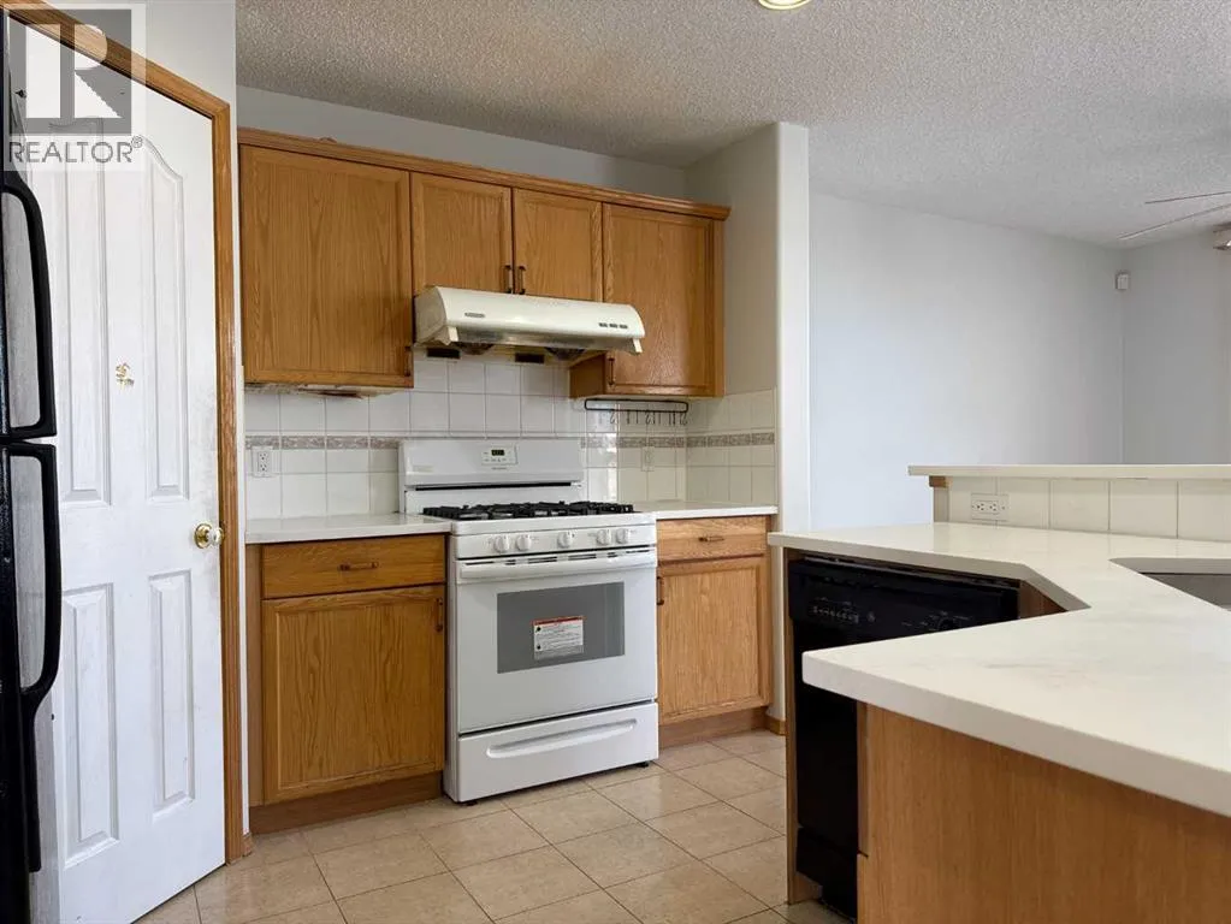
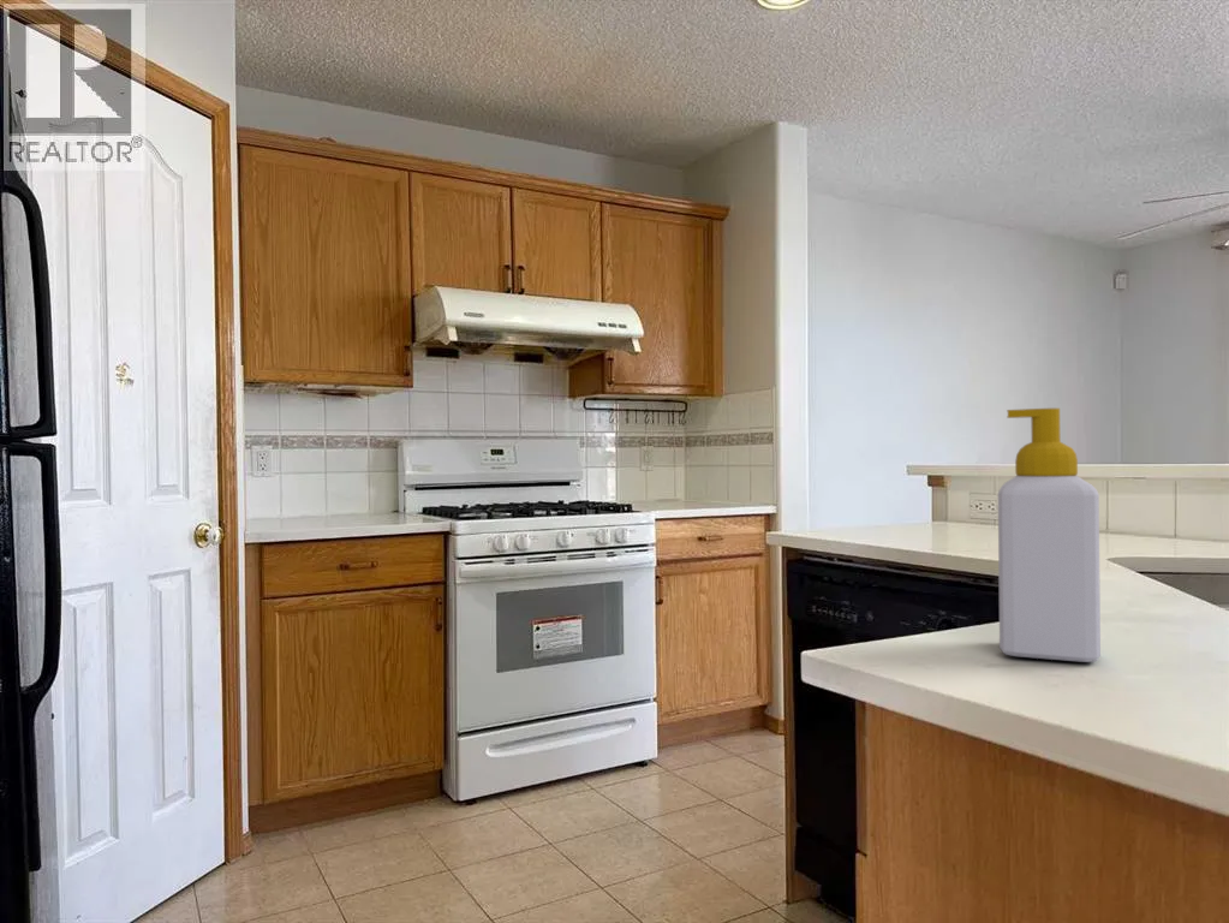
+ soap bottle (1046, 530)
